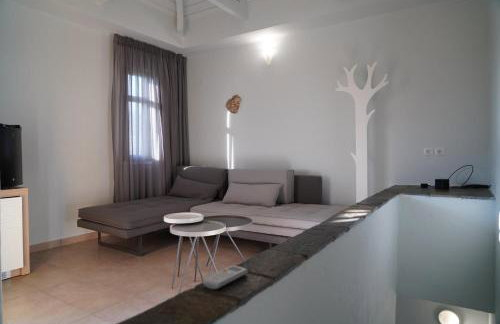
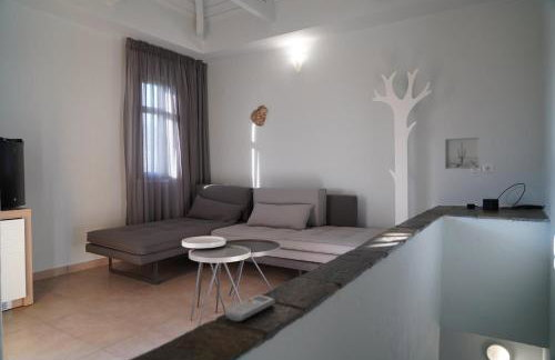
+ wall art (462, 153)
